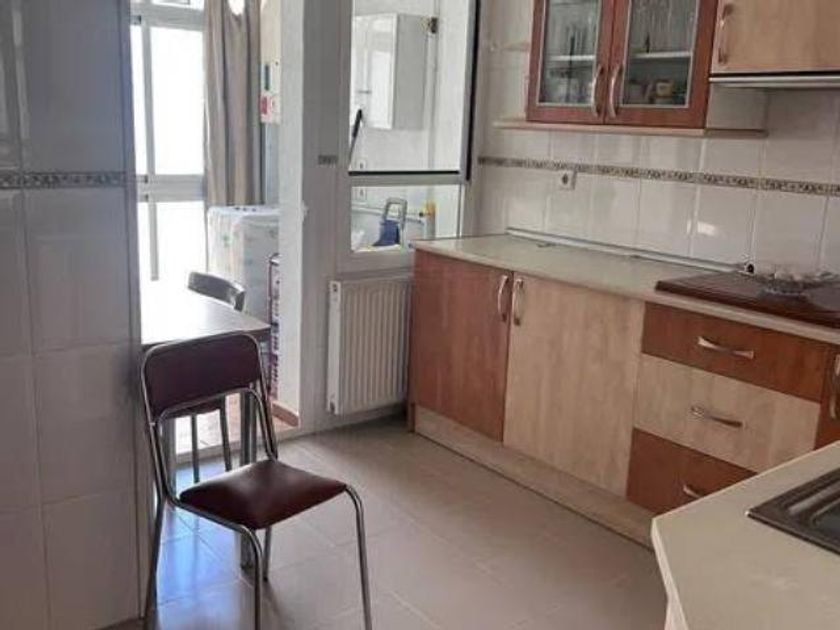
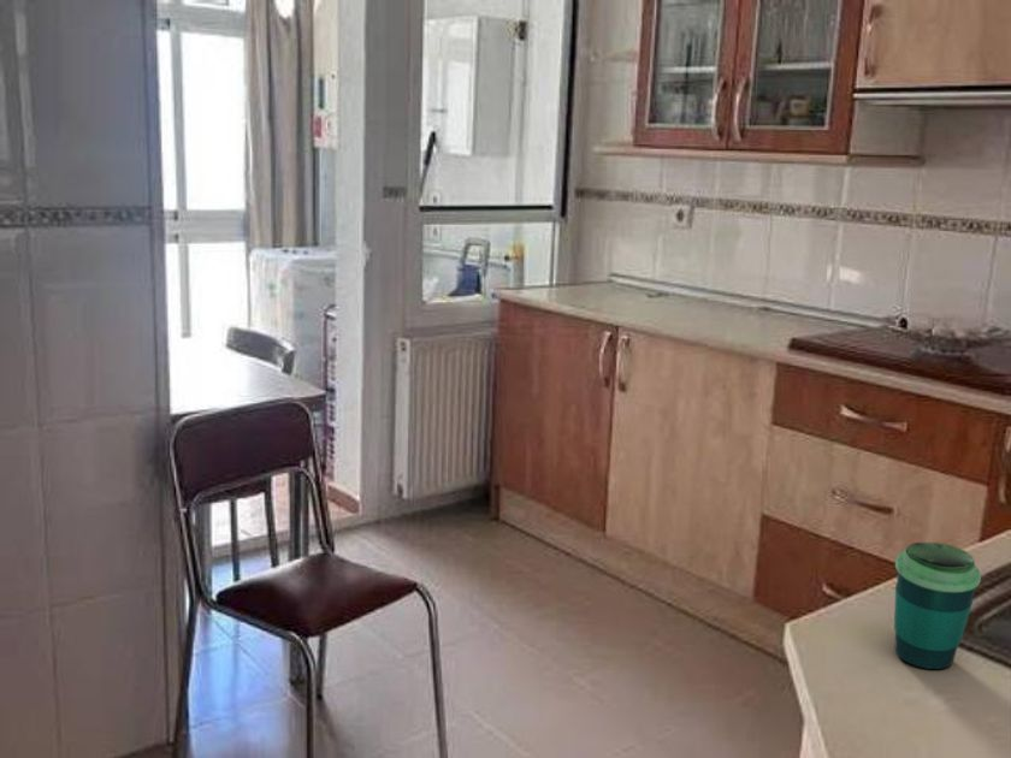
+ cup (932, 608)
